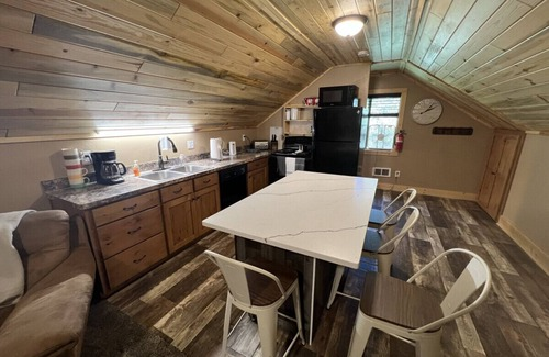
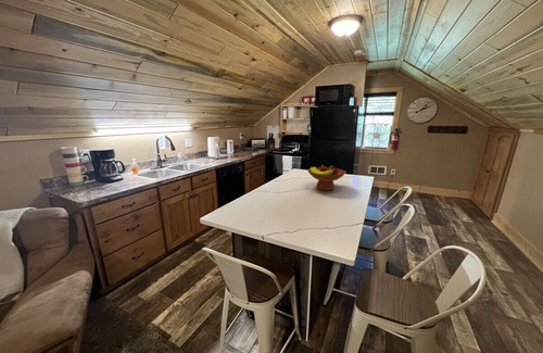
+ fruit bowl (326, 176)
